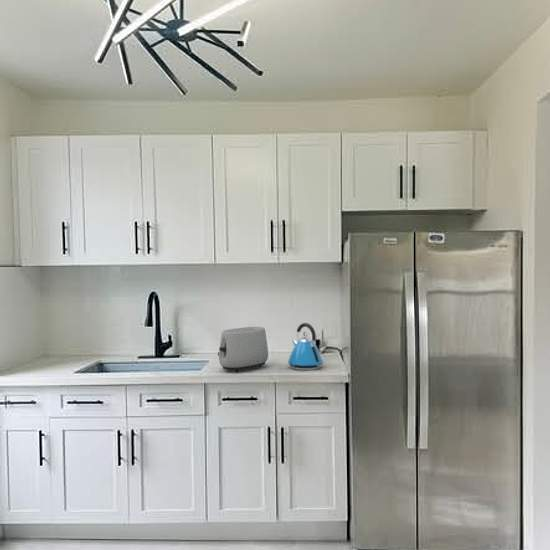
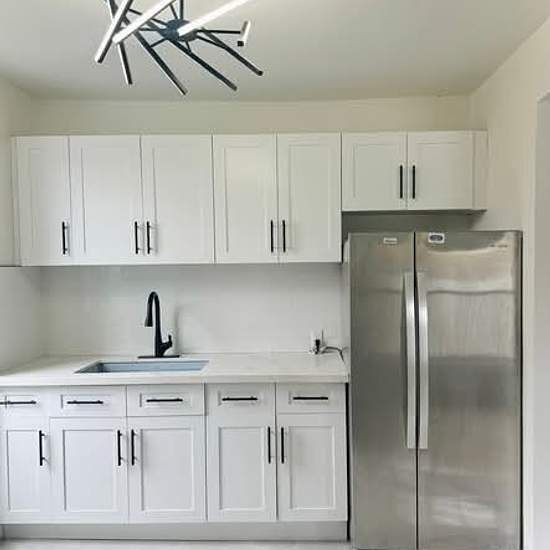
- toaster (243, 348)
- kettle (306, 345)
